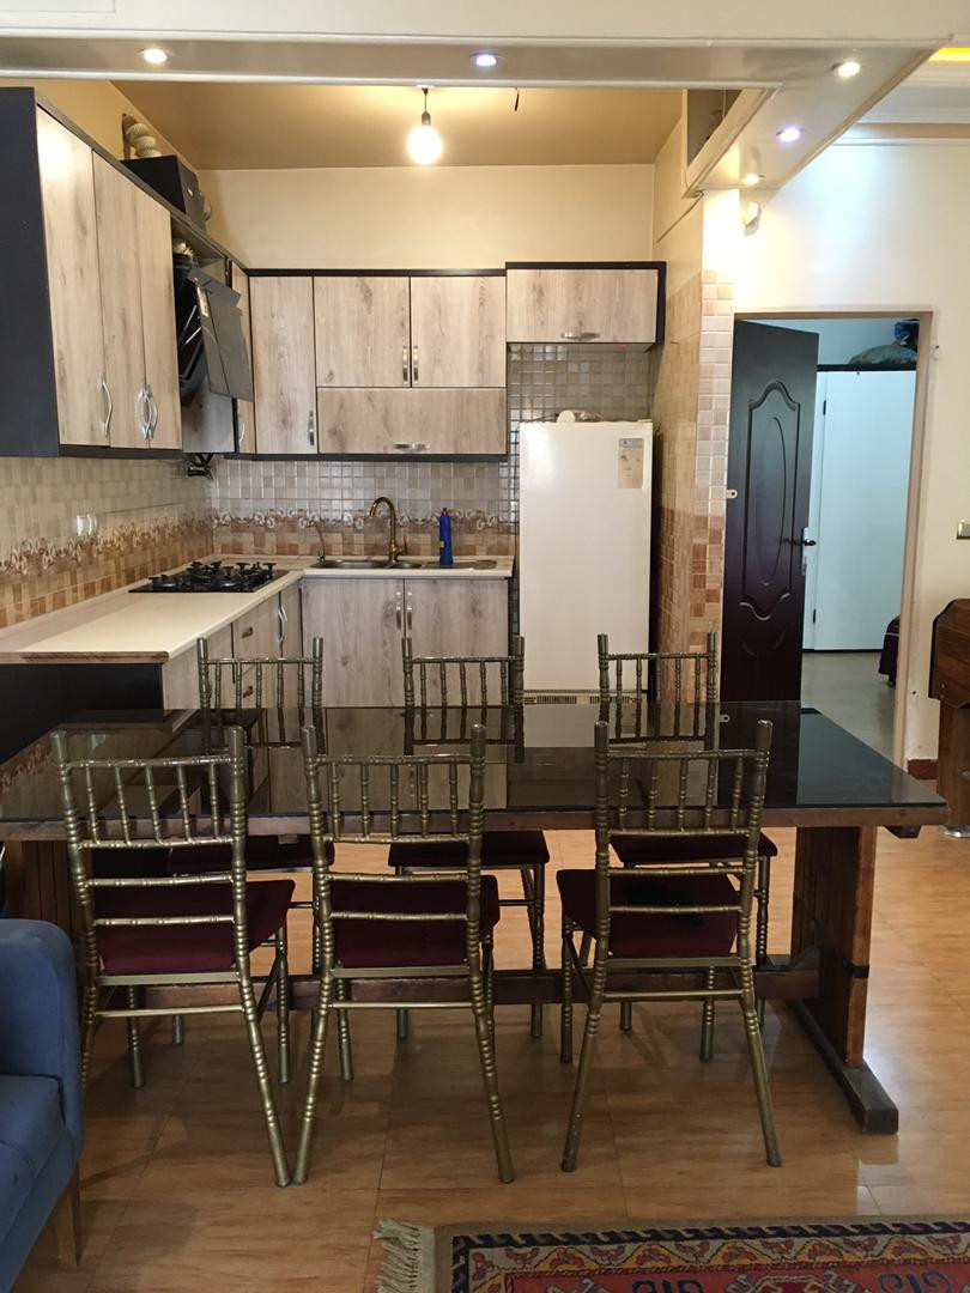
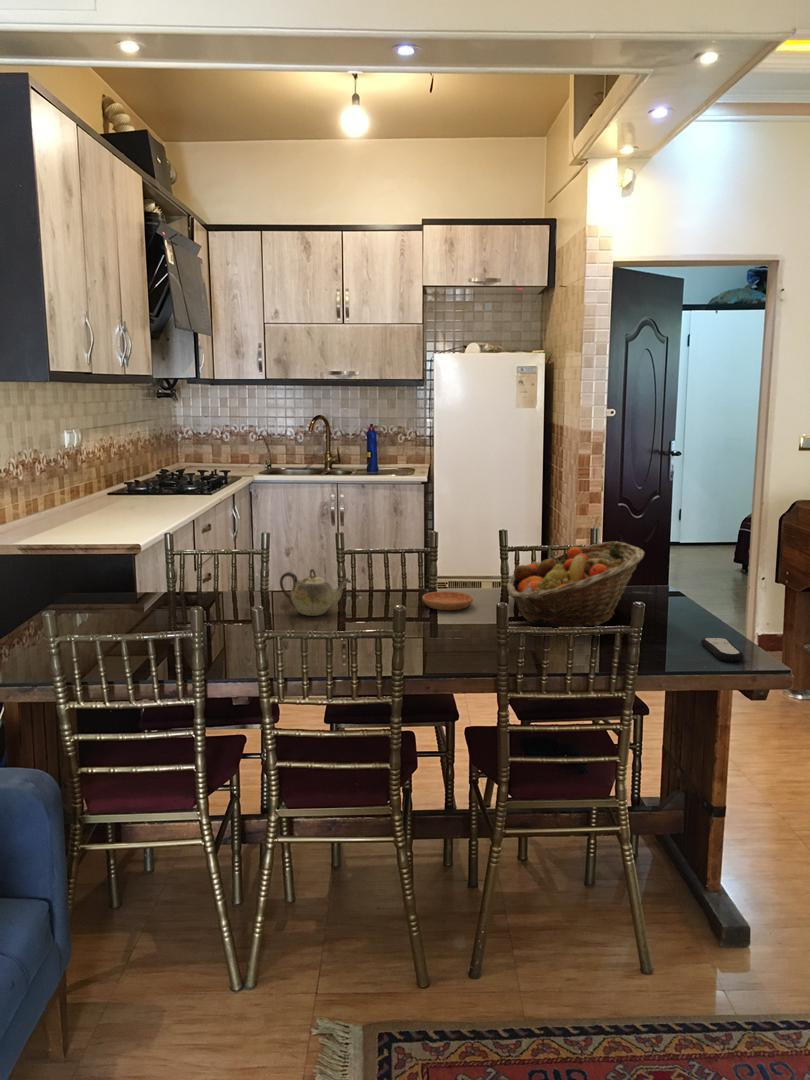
+ saucer (447, 601)
+ remote control (722, 648)
+ teapot (316, 591)
+ fruit basket (573, 581)
